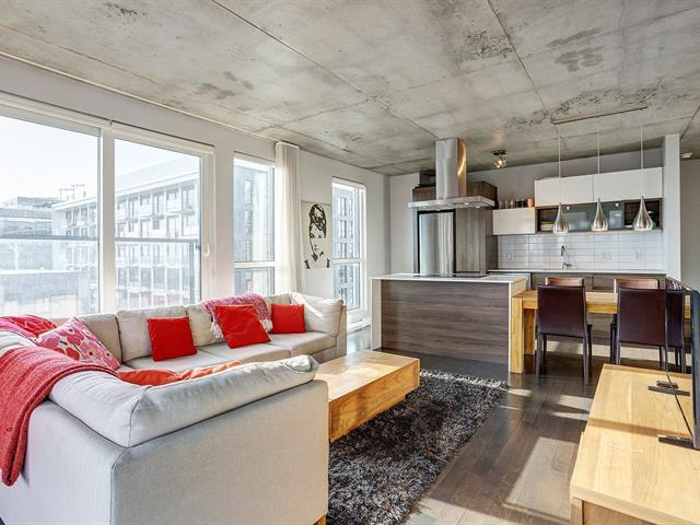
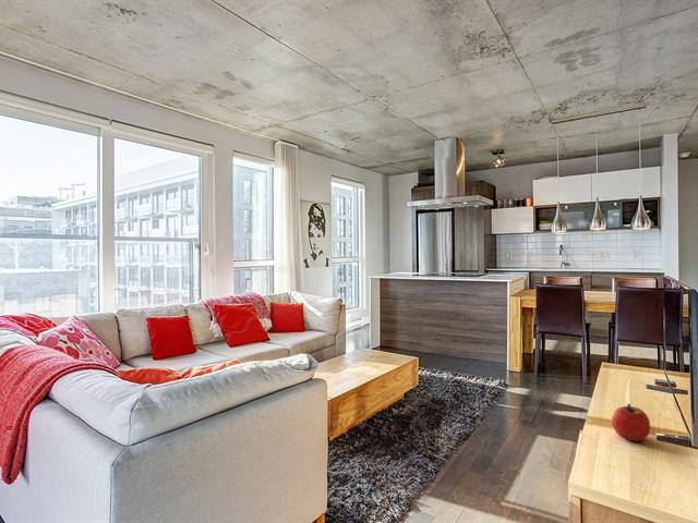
+ apple (630, 421)
